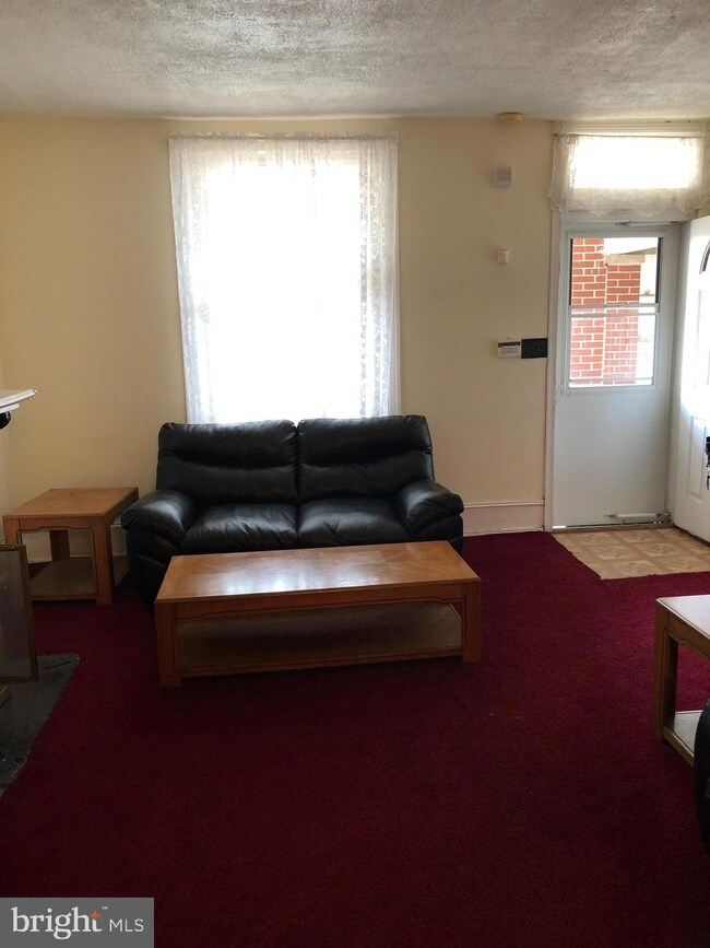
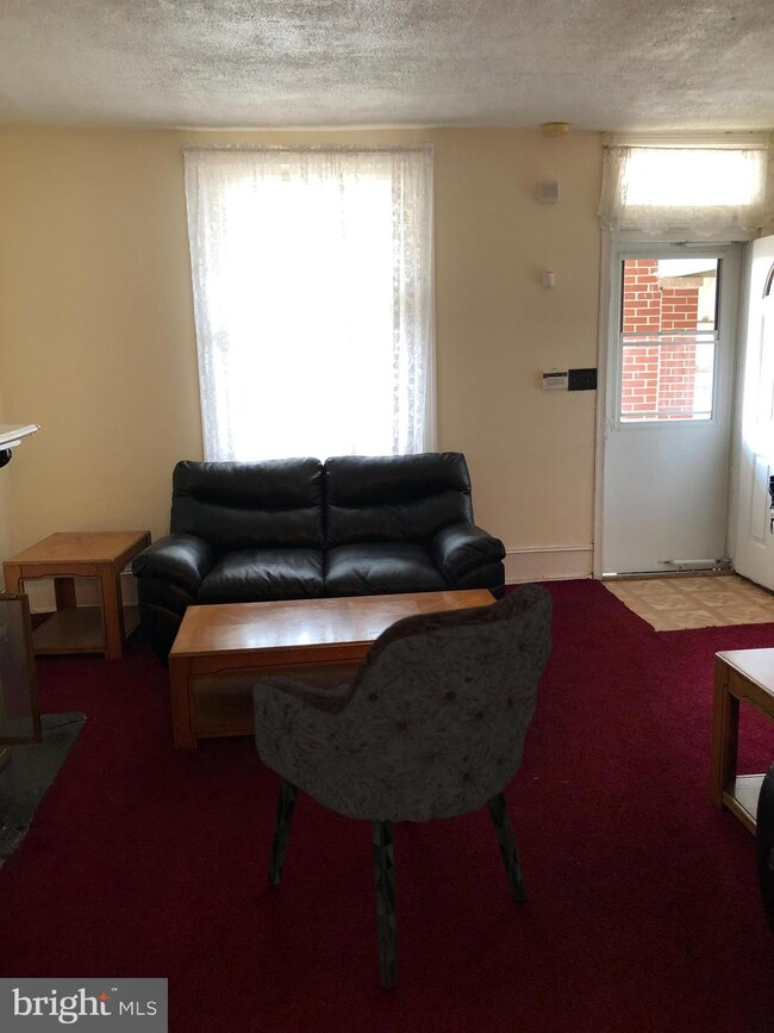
+ armchair (411, 747)
